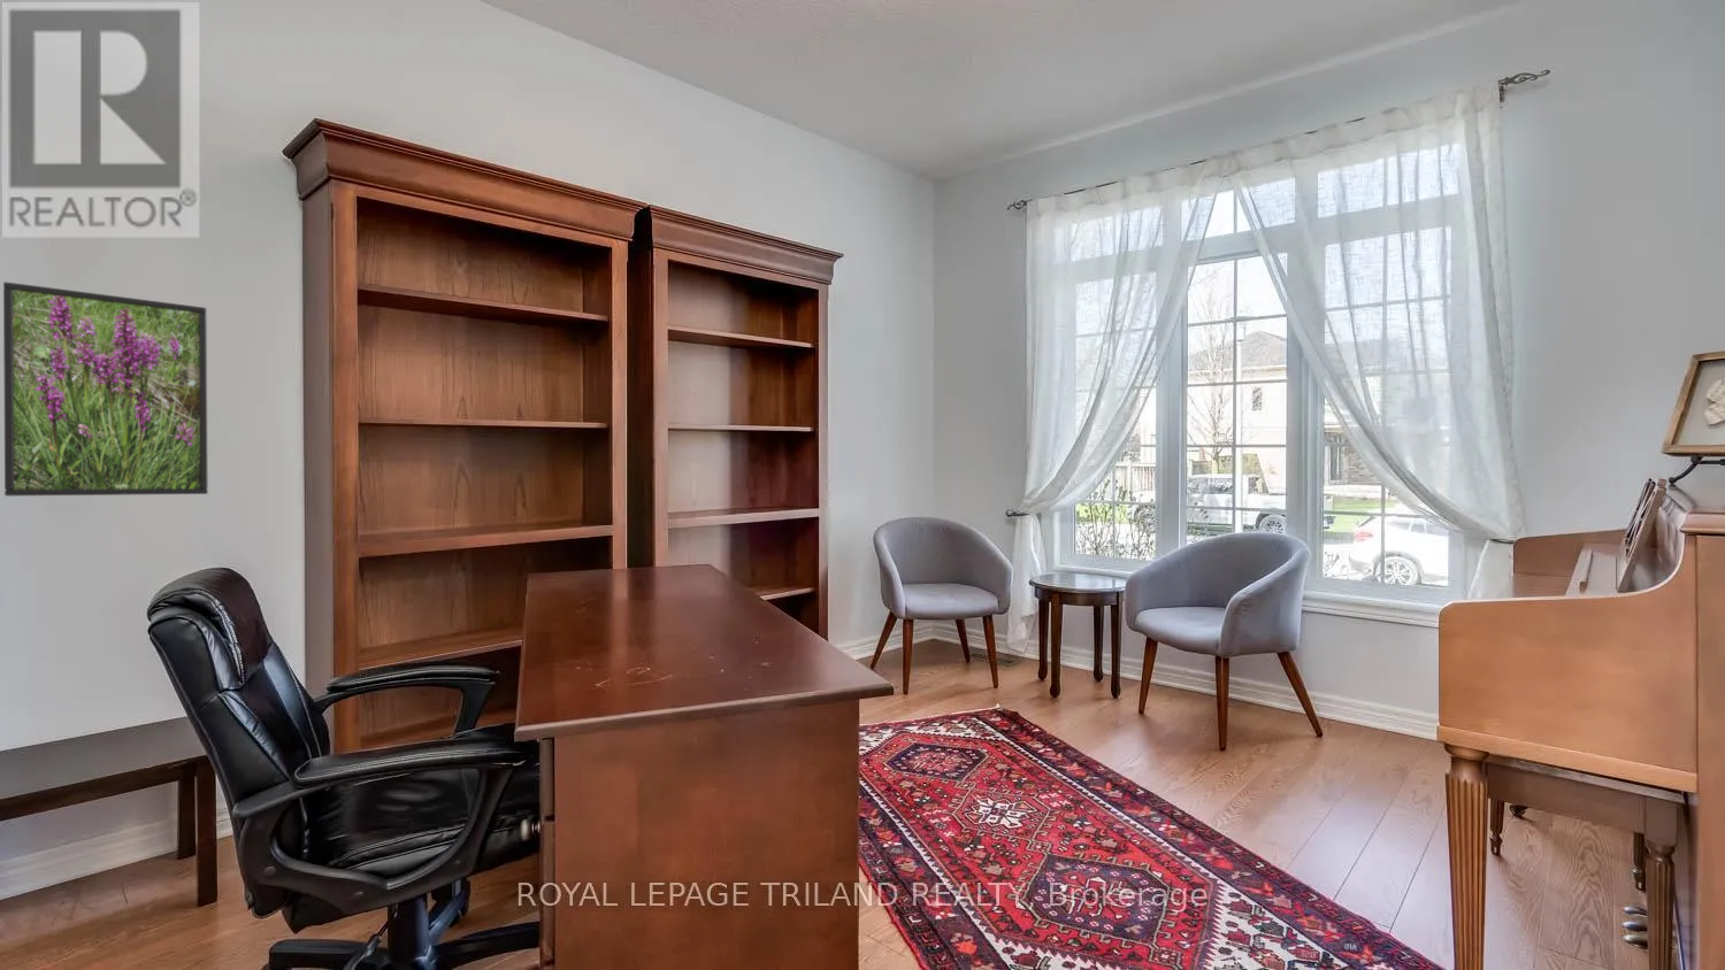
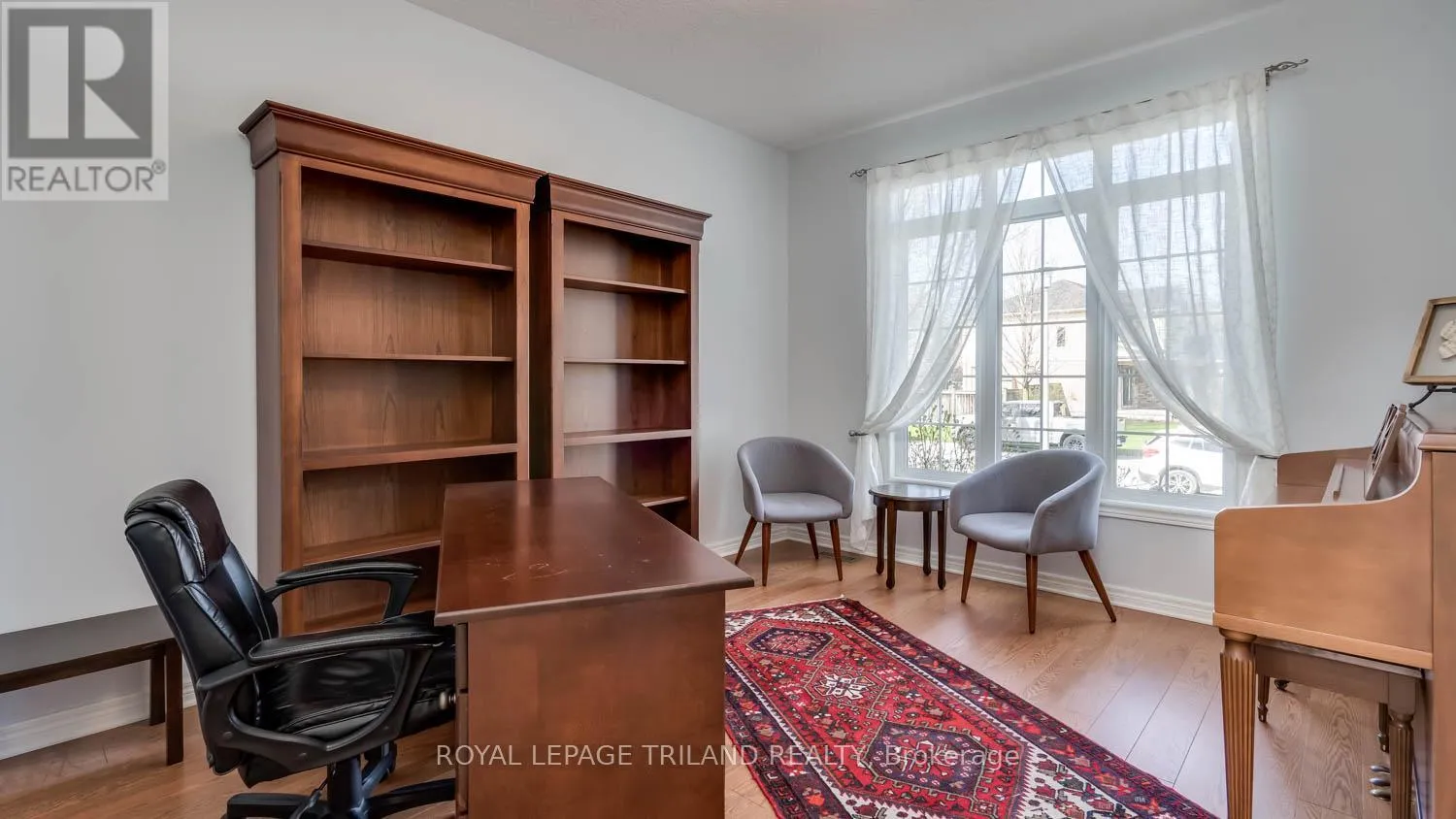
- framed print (111, 396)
